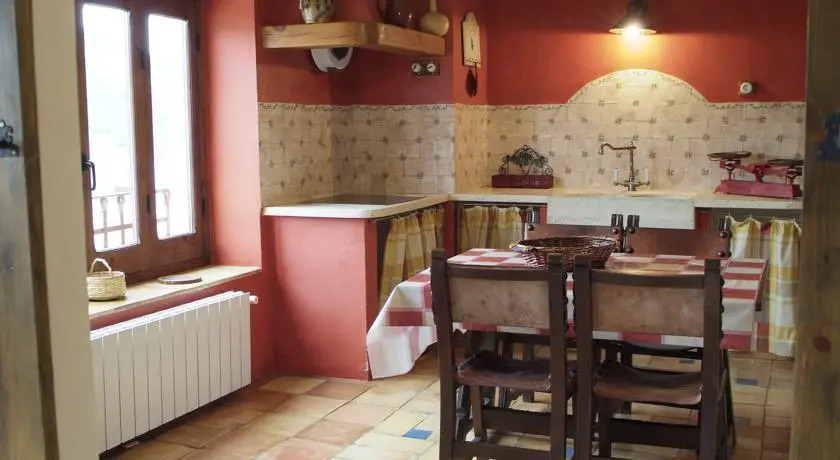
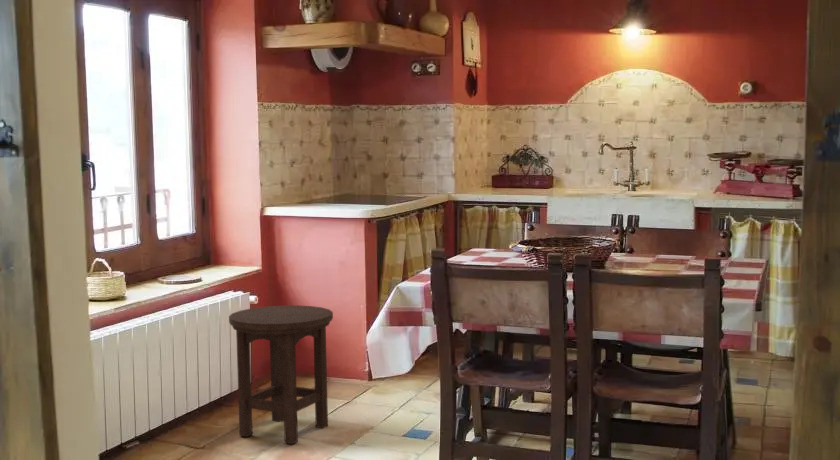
+ stool (282, 372)
